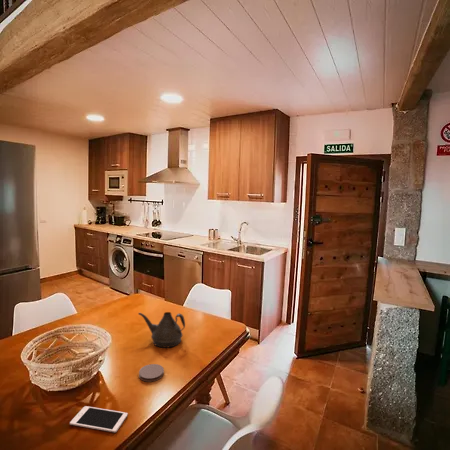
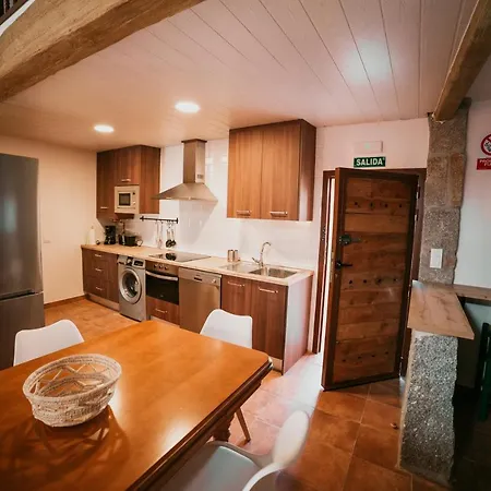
- coaster (151, 372)
- teapot (161, 326)
- cell phone (99, 418)
